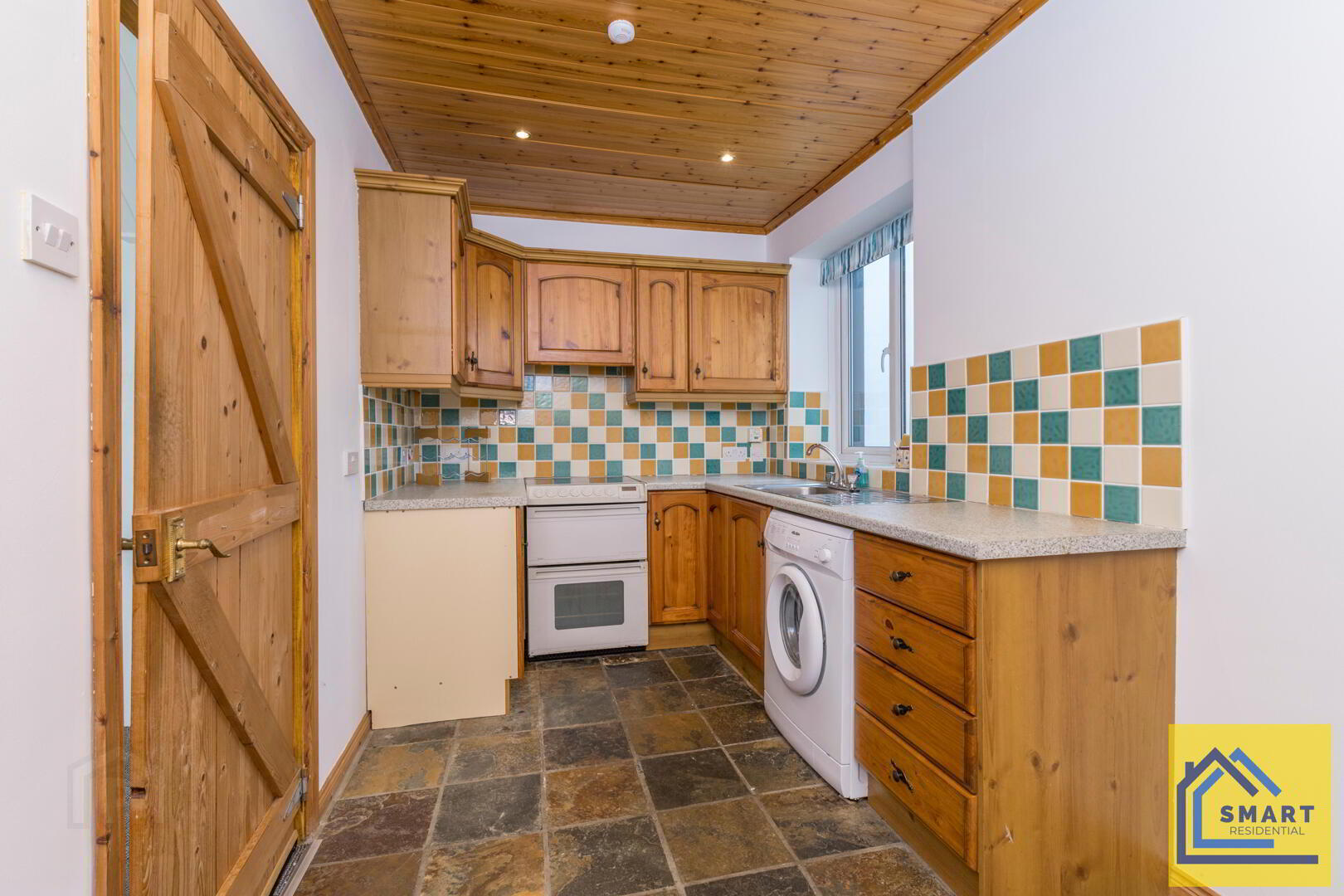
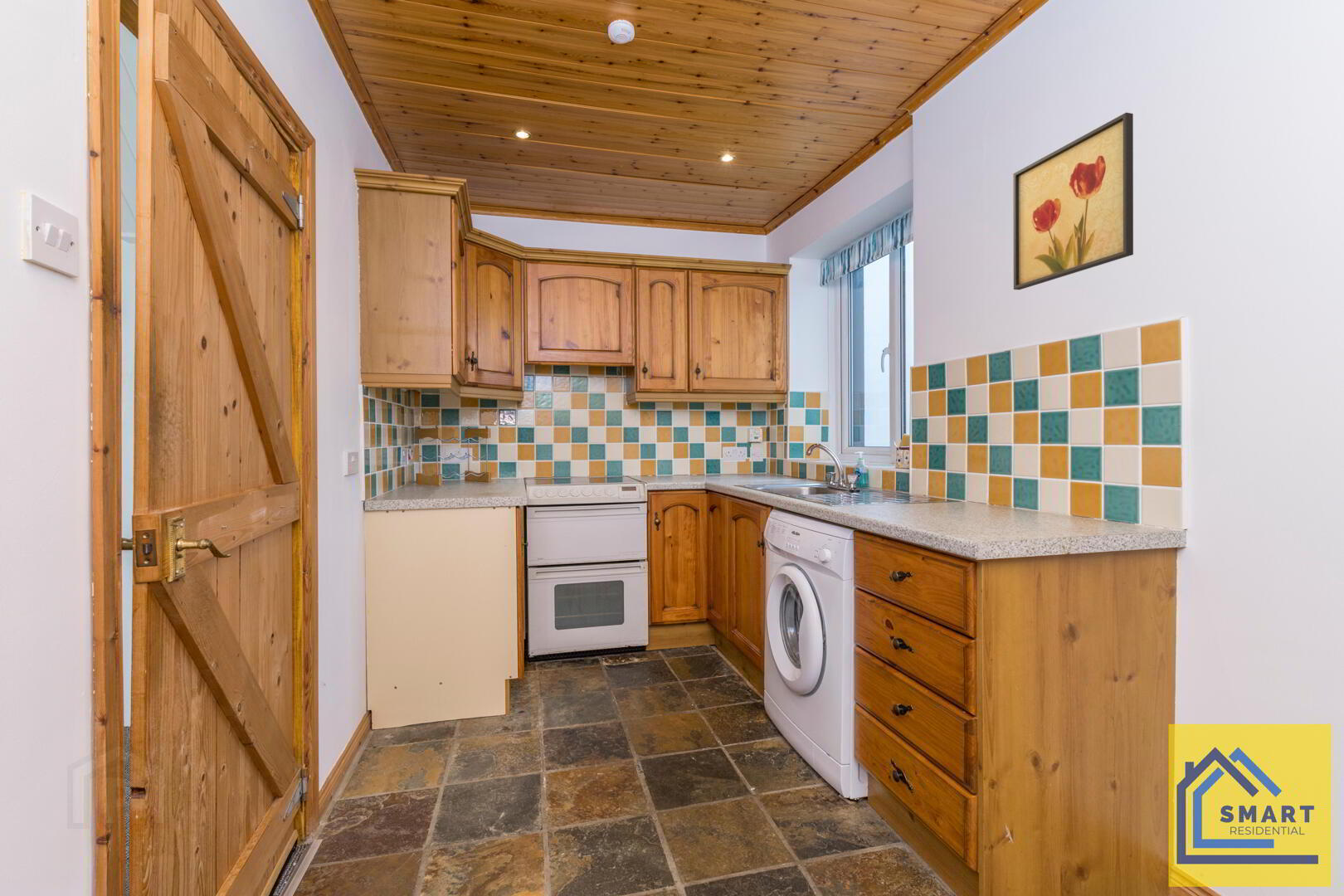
+ wall art (1069, 210)
